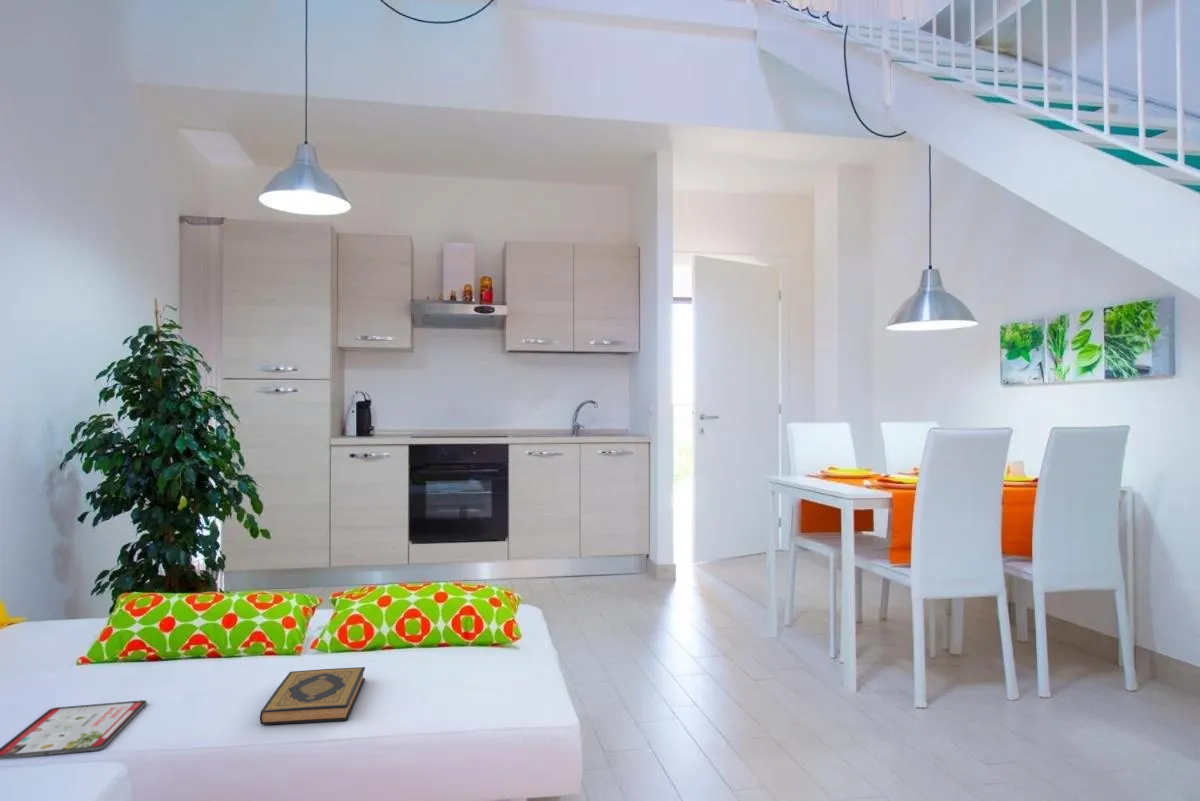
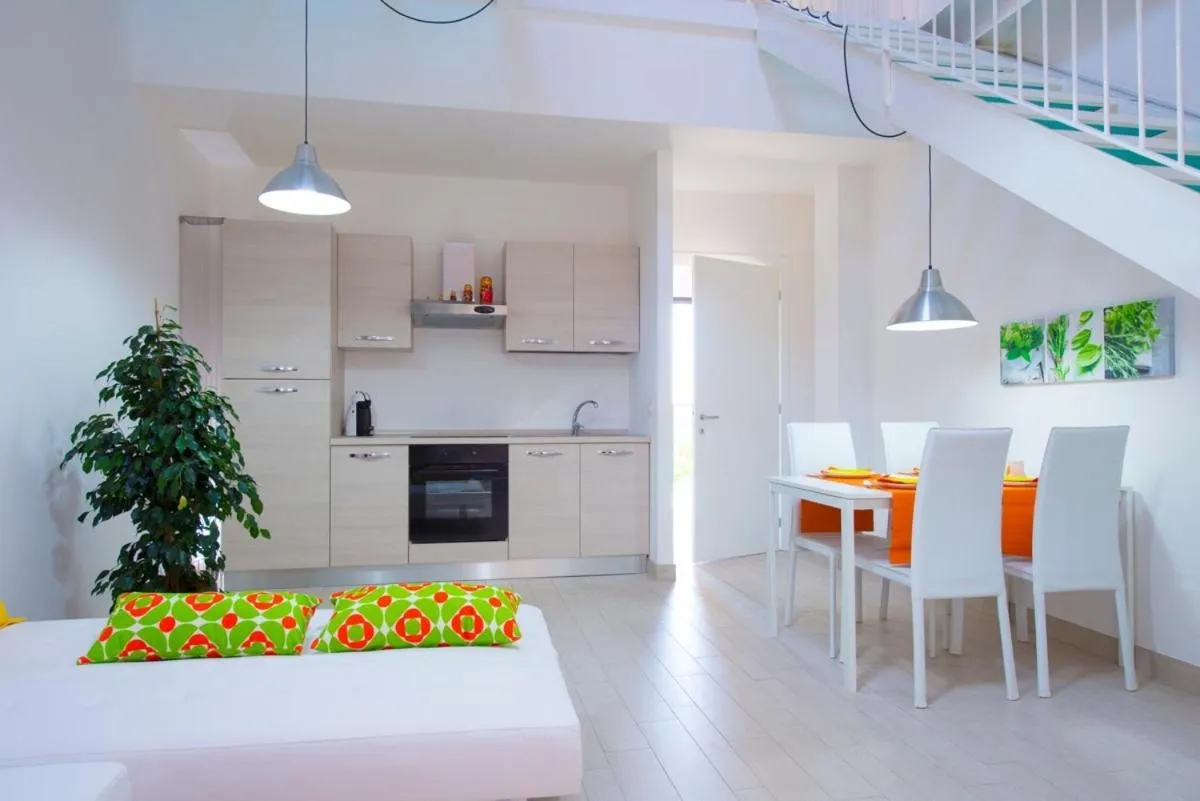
- tablet (77, 727)
- hardback book (316, 693)
